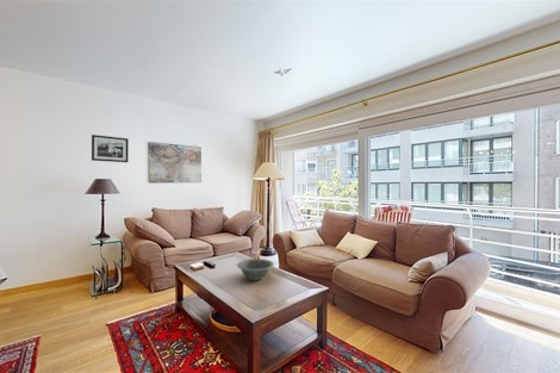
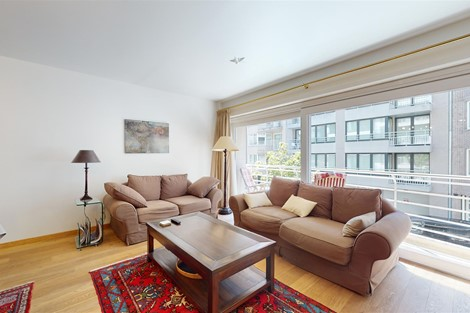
- decorative bowl (255, 271)
- picture frame (110, 149)
